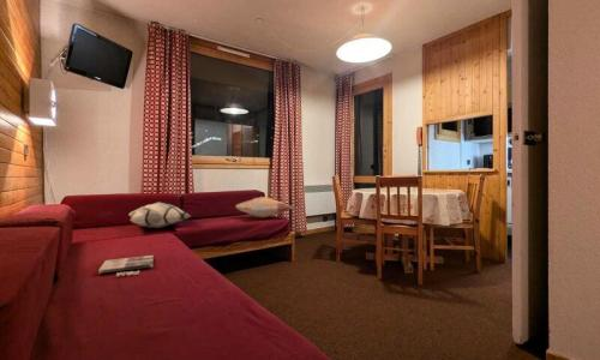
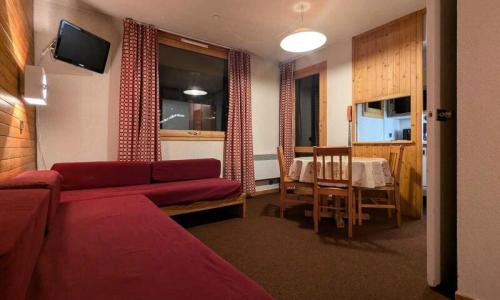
- decorative pillow (158, 215)
- decorative pillow (263, 206)
- magazine (127, 265)
